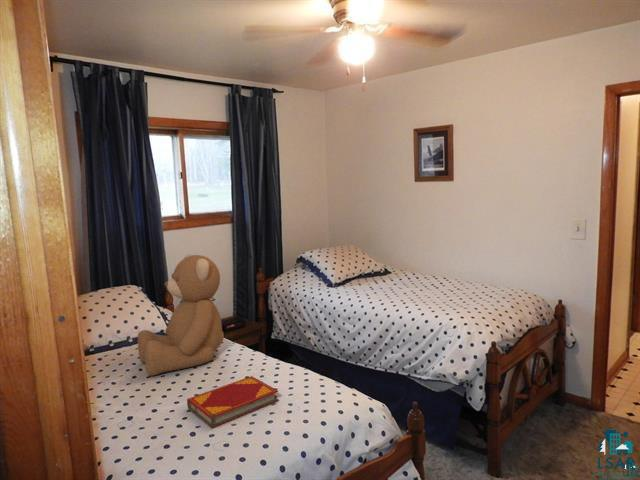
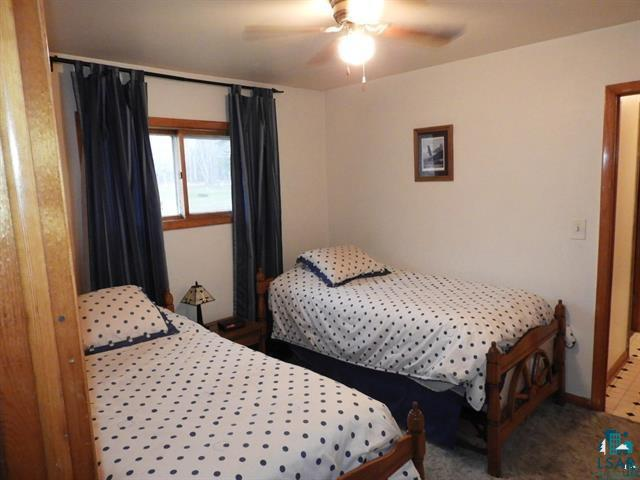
- teddy bear (181, 309)
- hardback book (233, 399)
